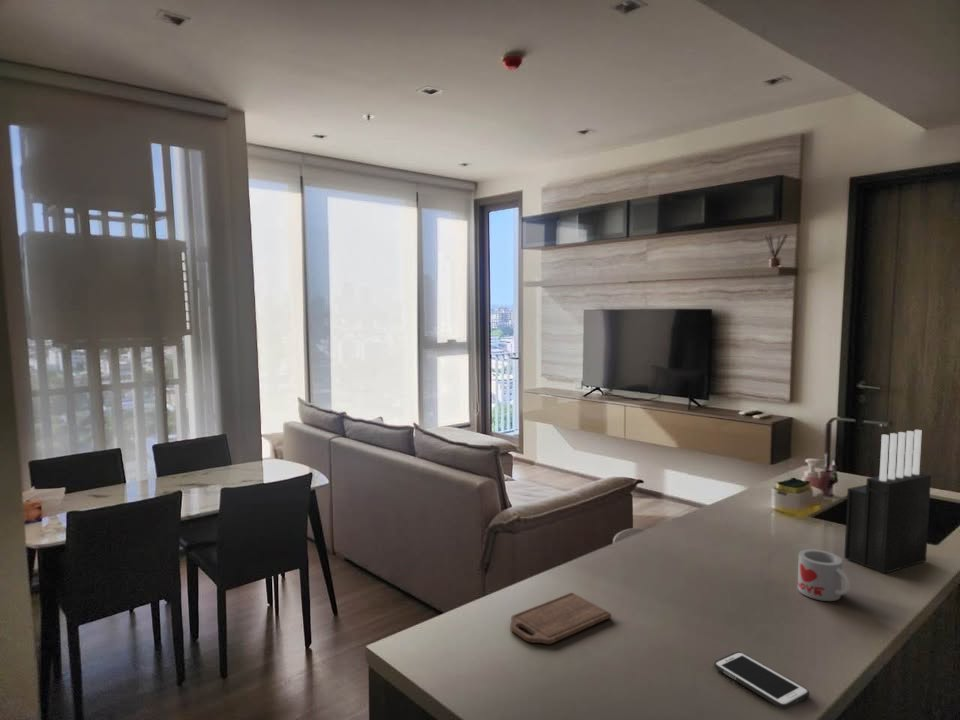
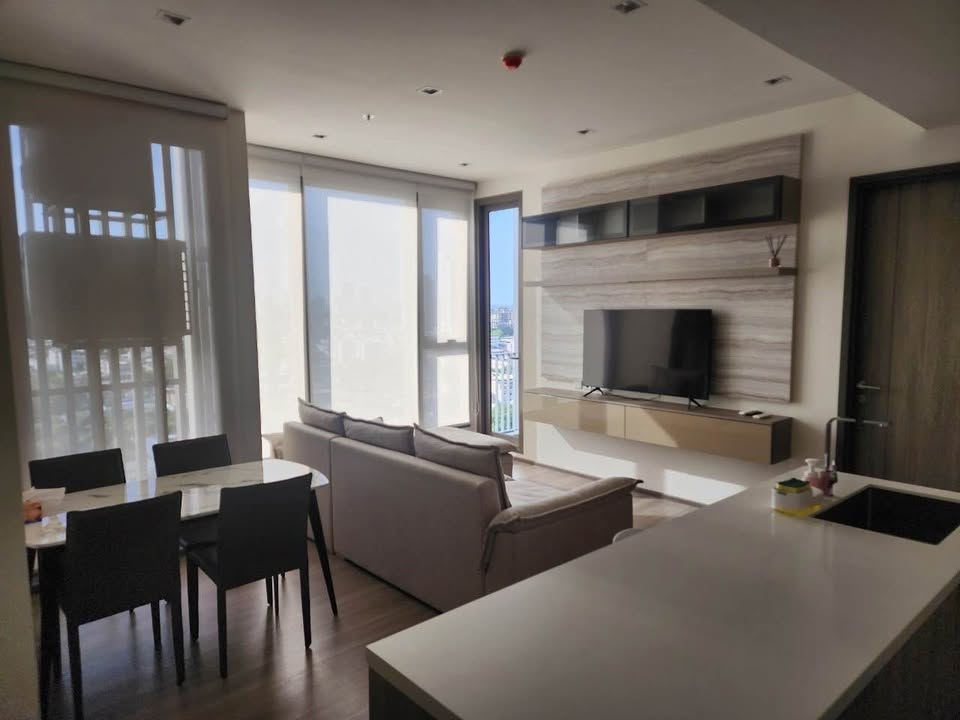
- cutting board (556, 618)
- knife block (883, 494)
- mug (825, 577)
- cell phone (759, 678)
